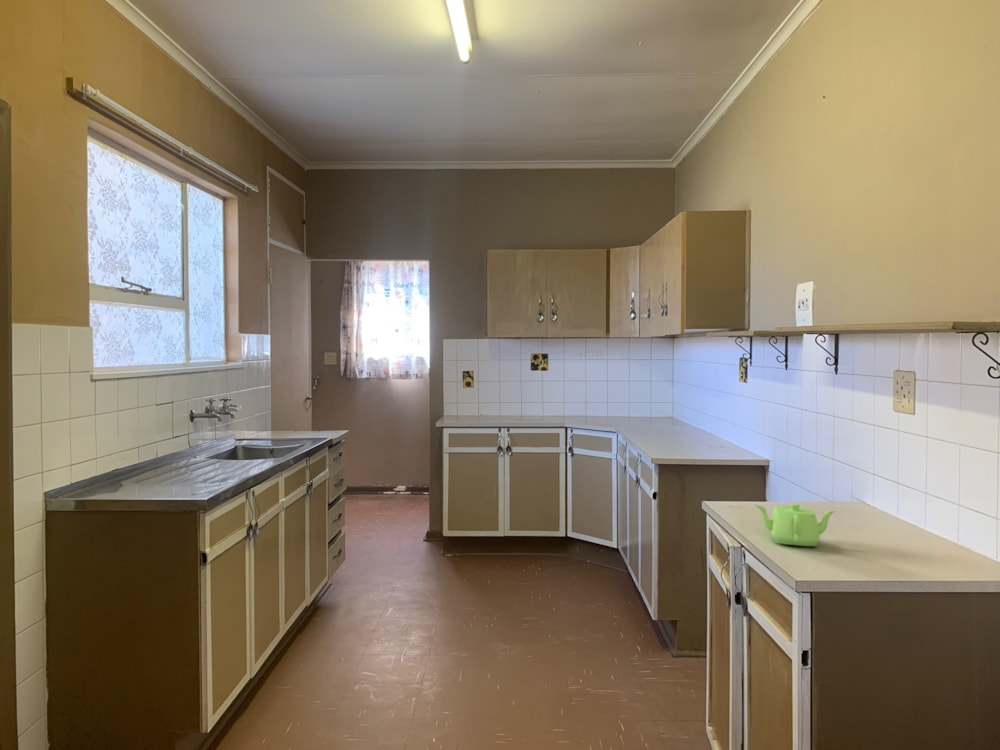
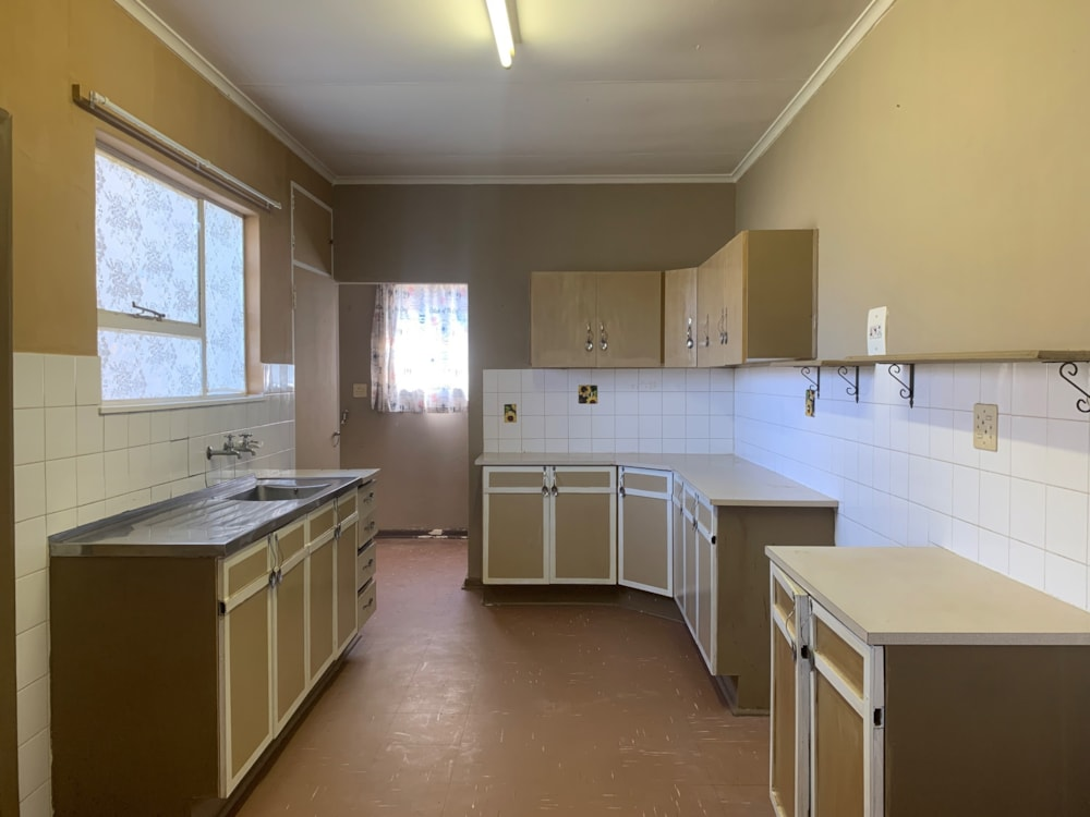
- teapot (794, 523)
